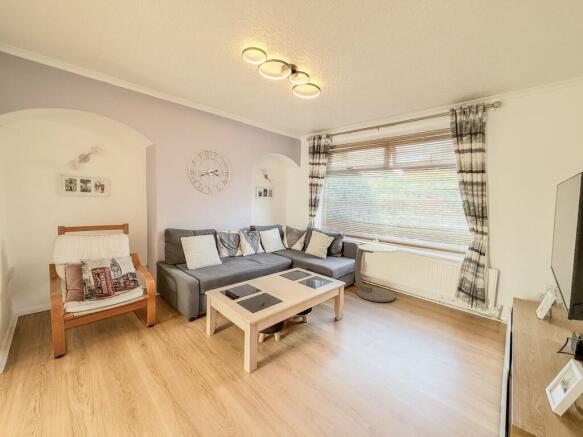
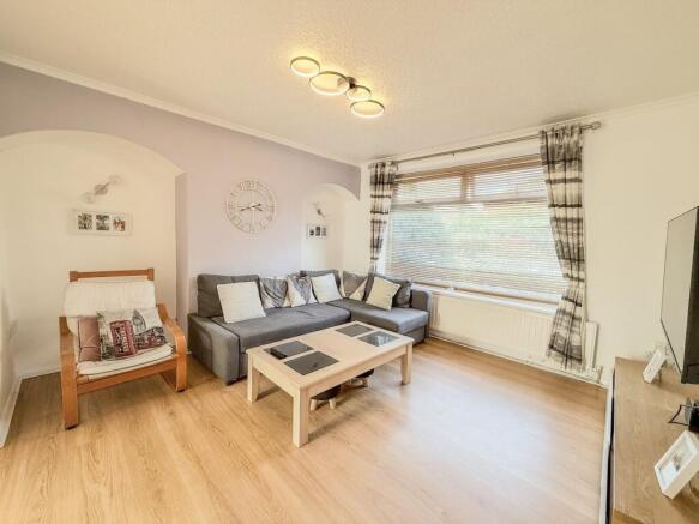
- side table (360, 273)
